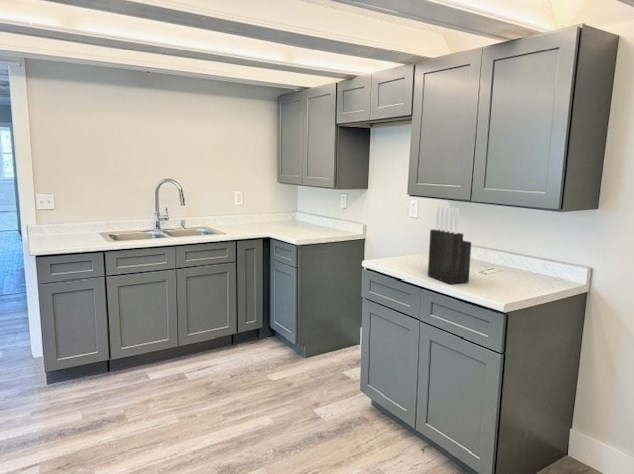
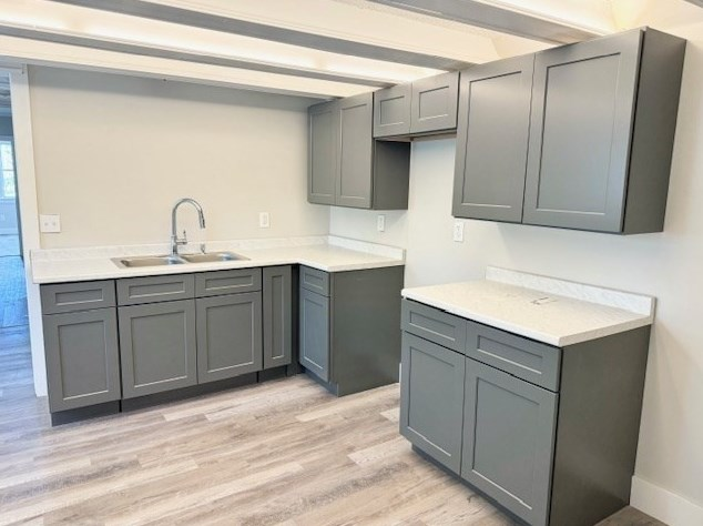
- knife block (451, 243)
